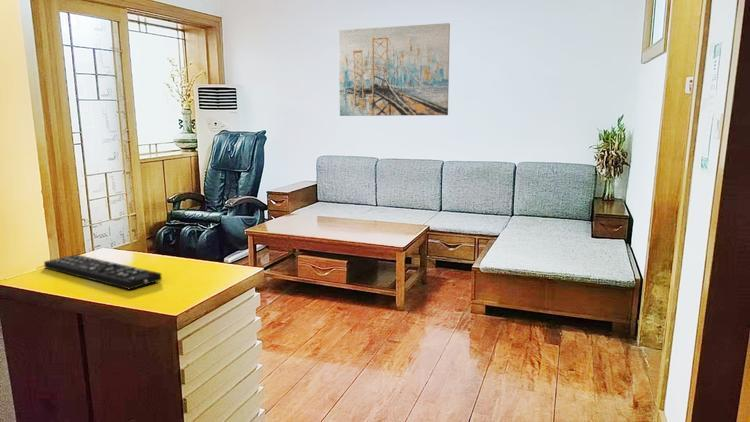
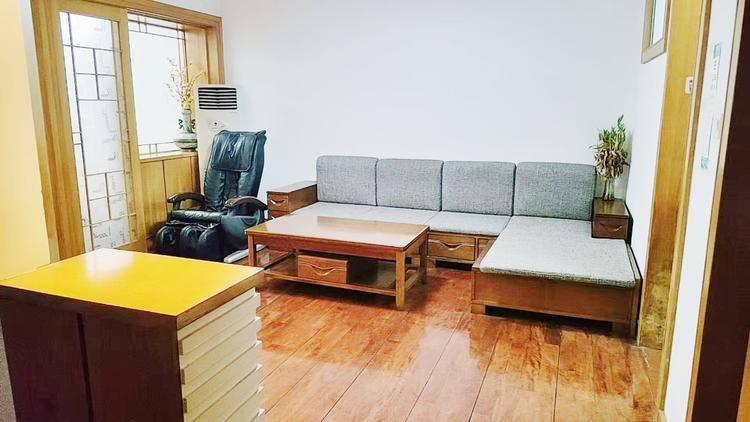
- remote control (100, 269)
- wall art (392, 71)
